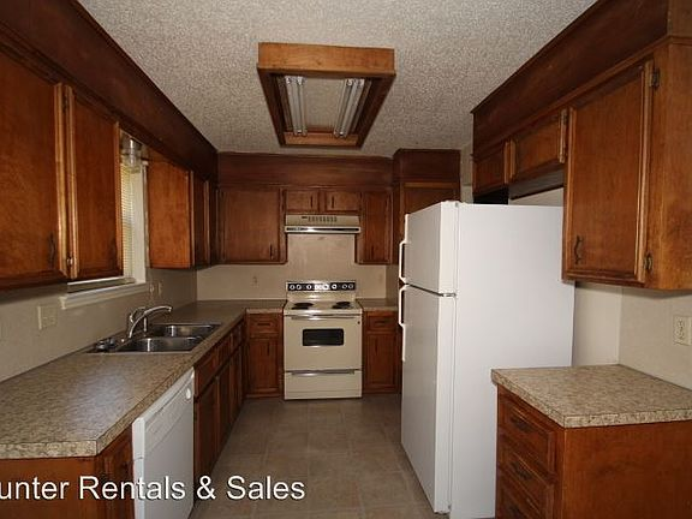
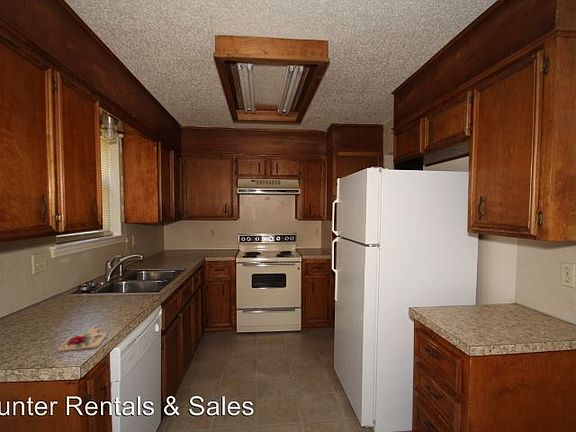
+ cutting board (87, 335)
